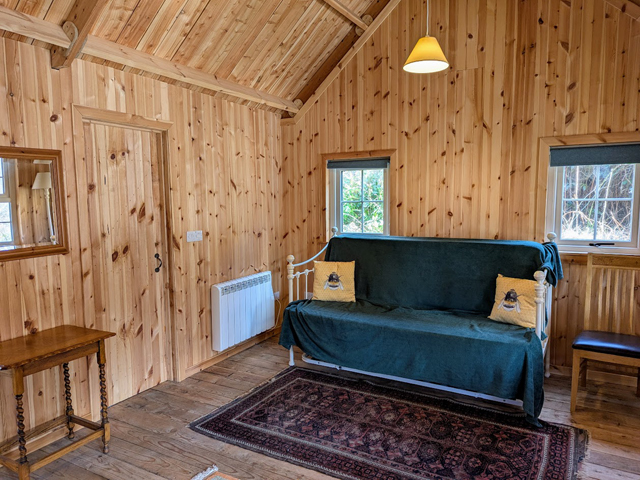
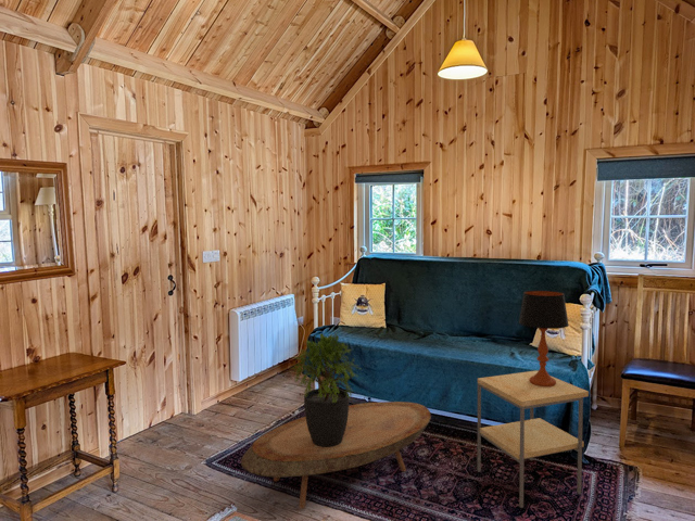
+ side table (529, 433)
+ coffee table (345, 452)
+ potted plant (321, 386)
+ table lamp (543, 338)
